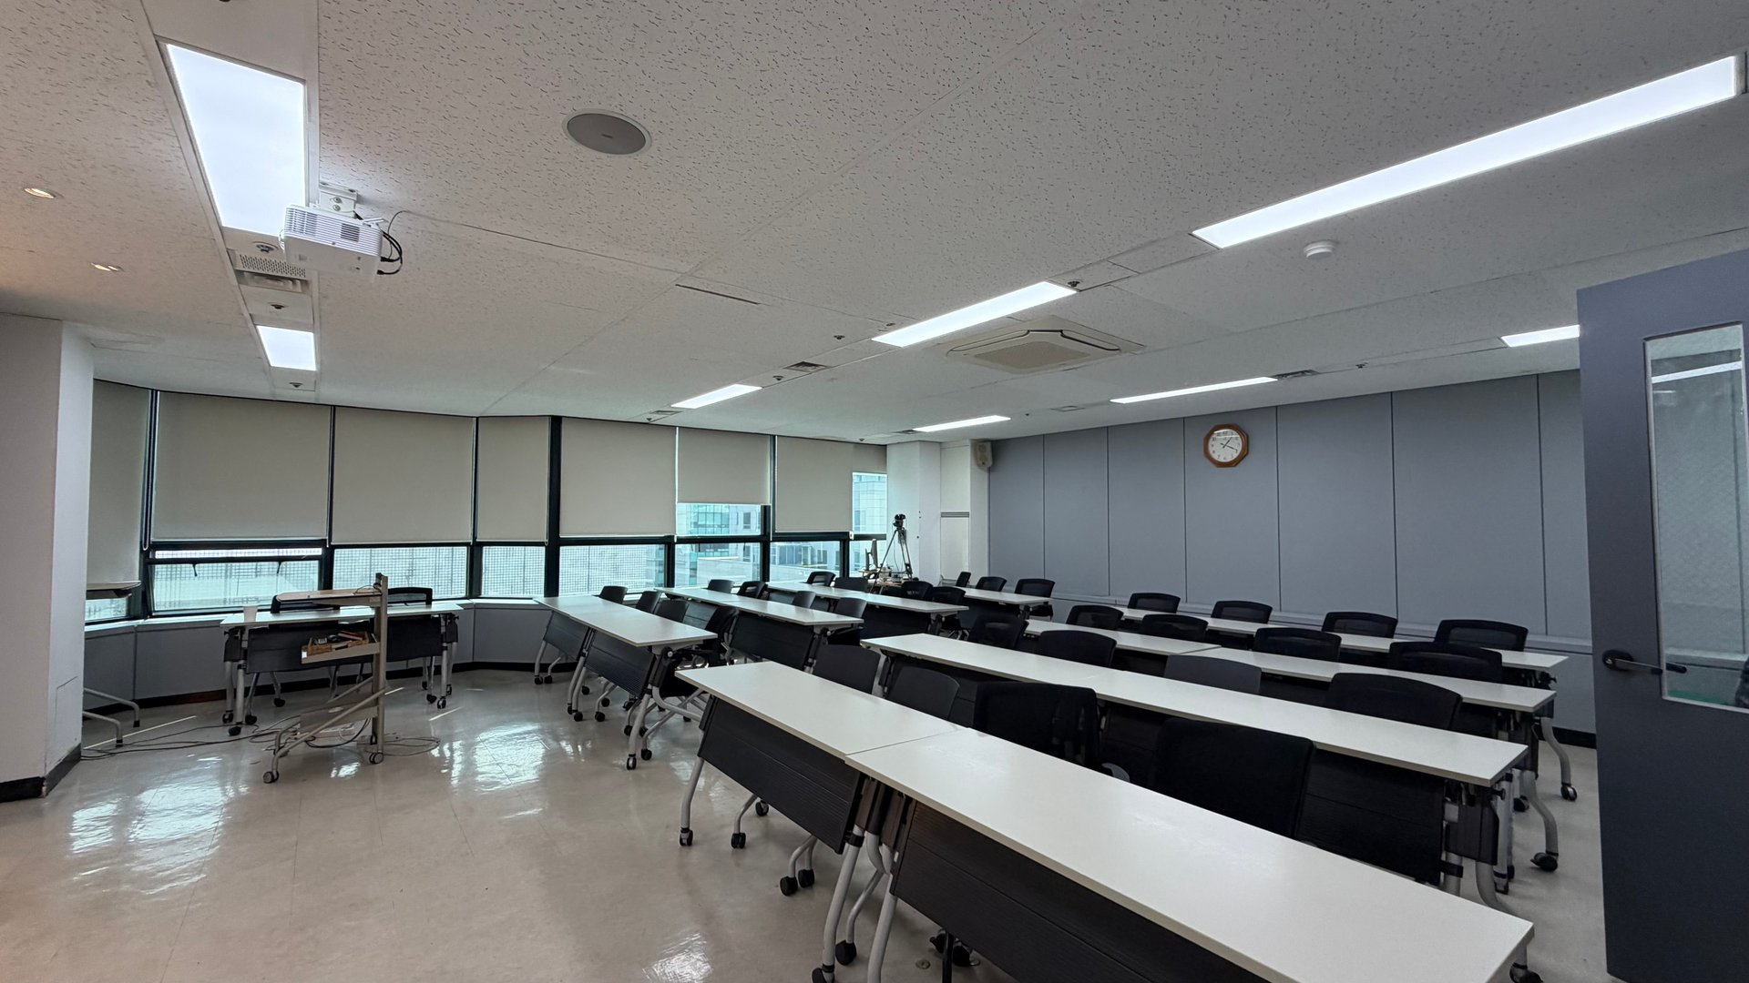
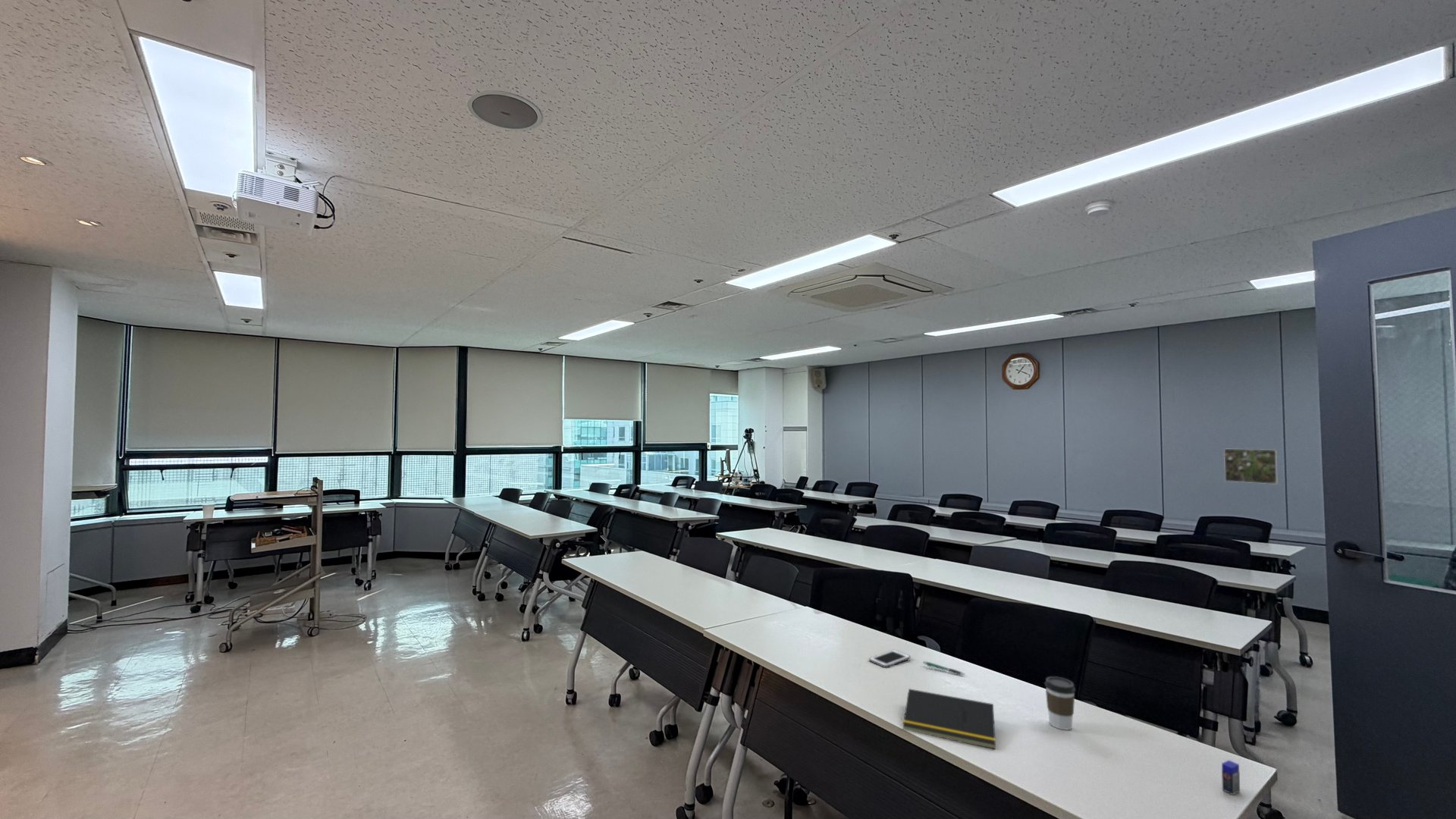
+ pen (943, 668)
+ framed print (1250, 466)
+ notepad (949, 717)
+ eraser (1231, 777)
+ cell phone (890, 658)
+ coffee cup (1060, 703)
